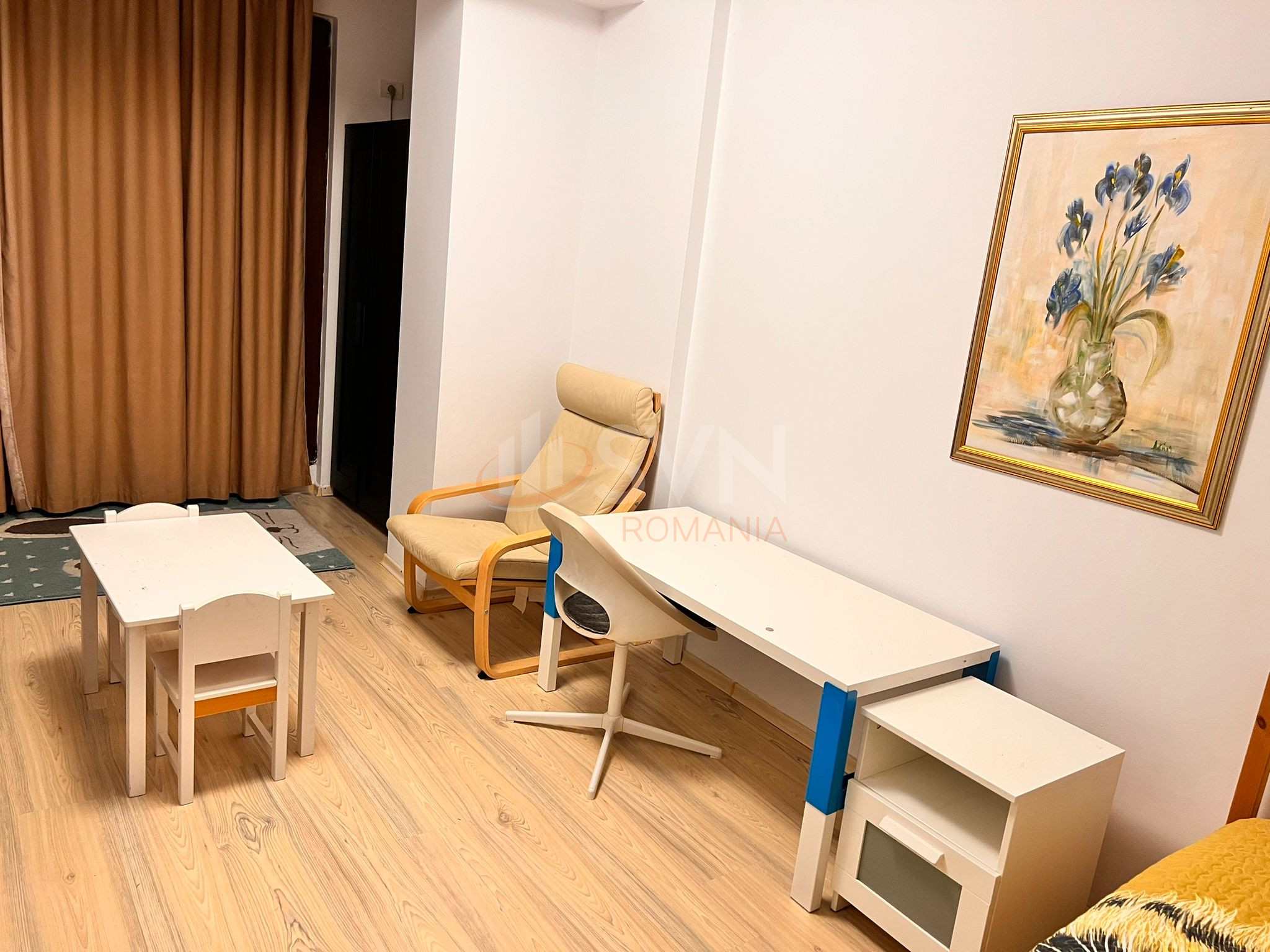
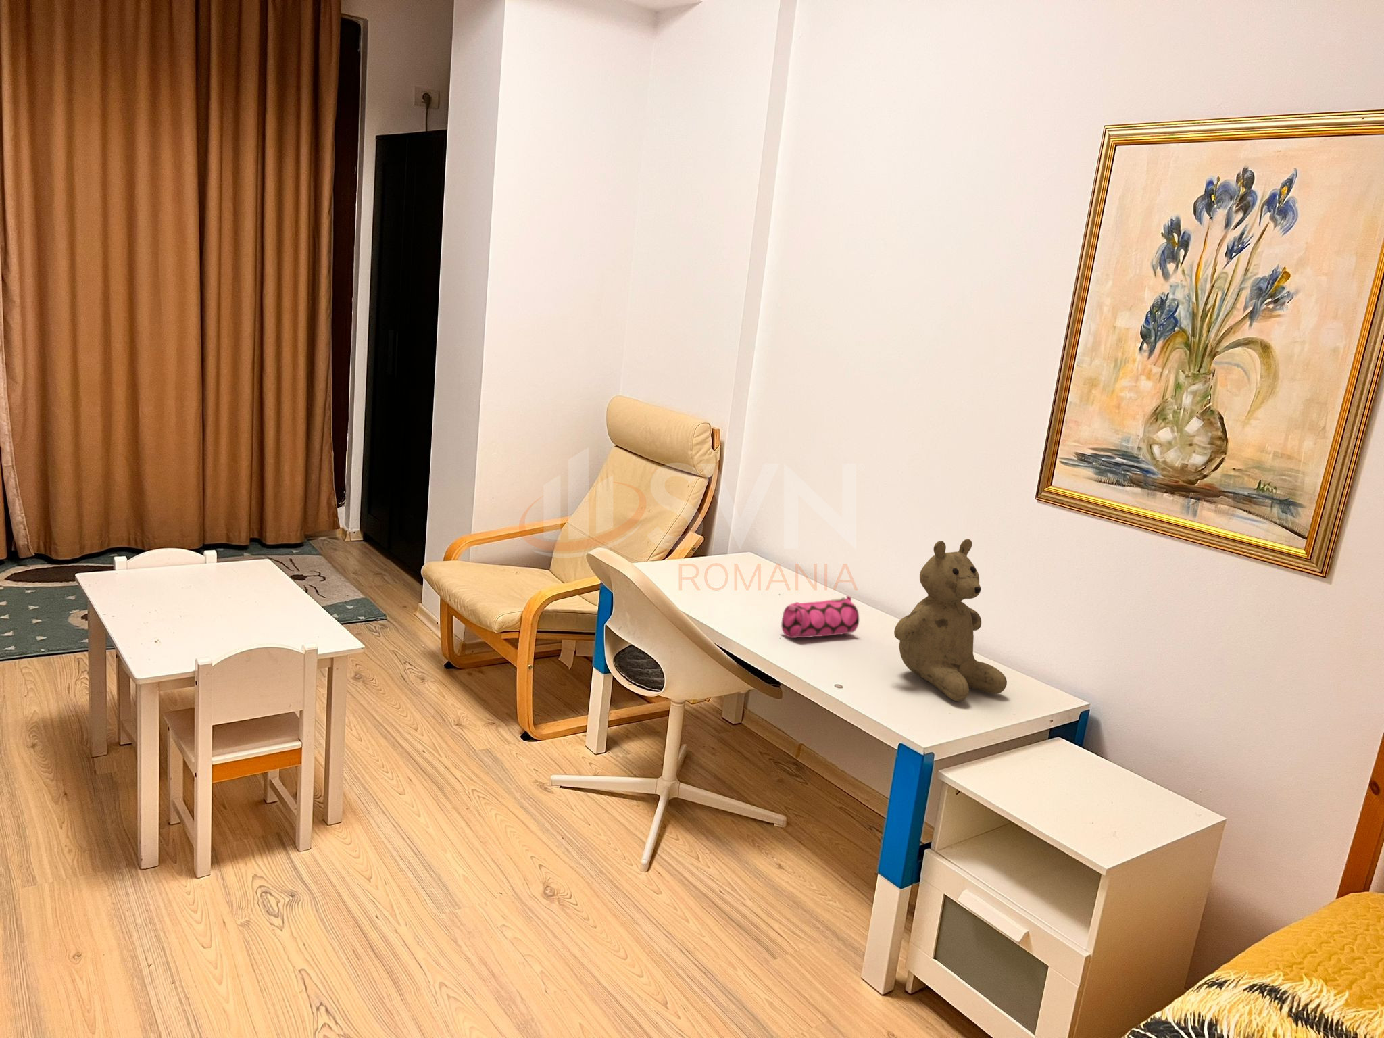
+ teddy bear (958, 616)
+ pencil case (820, 616)
